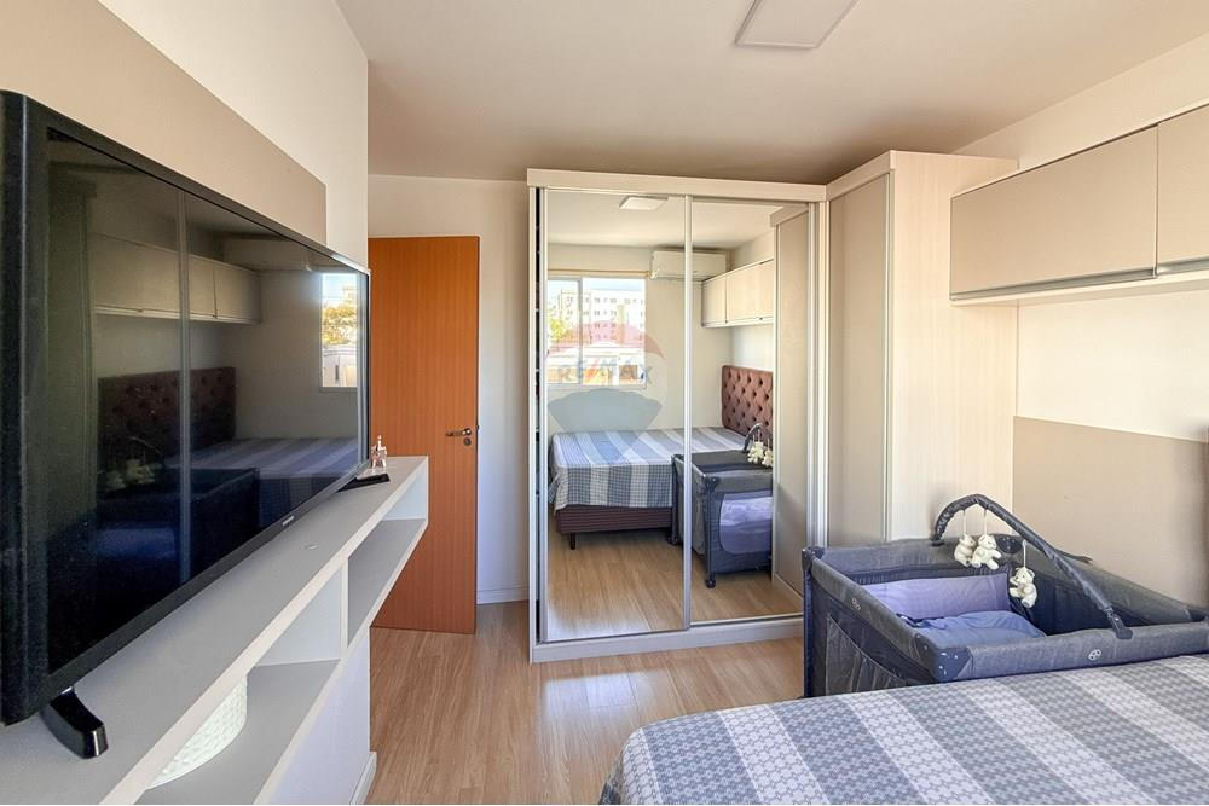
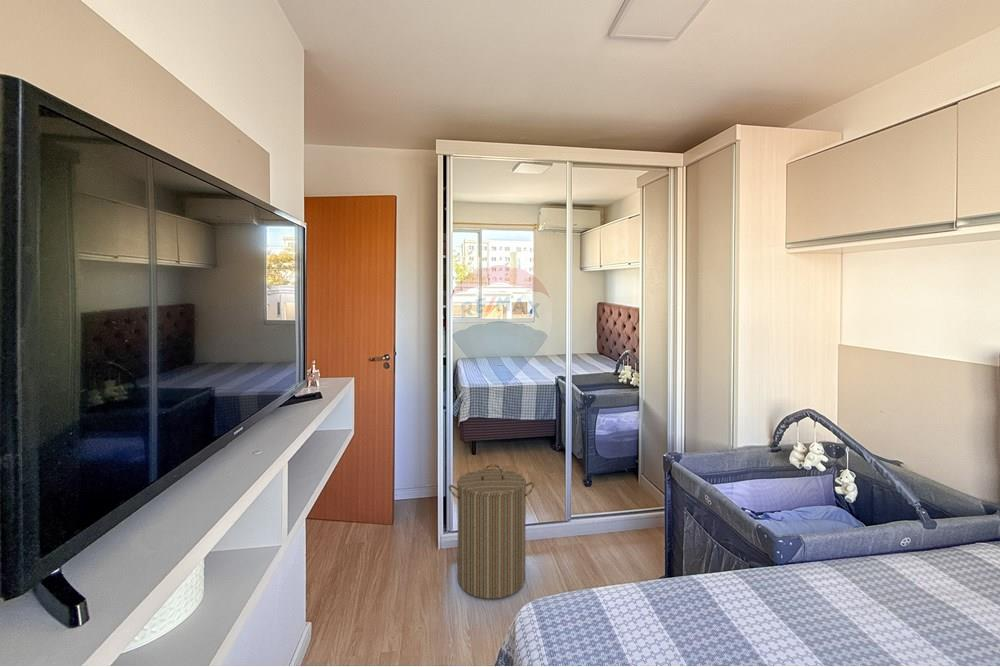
+ laundry hamper (491, 521)
